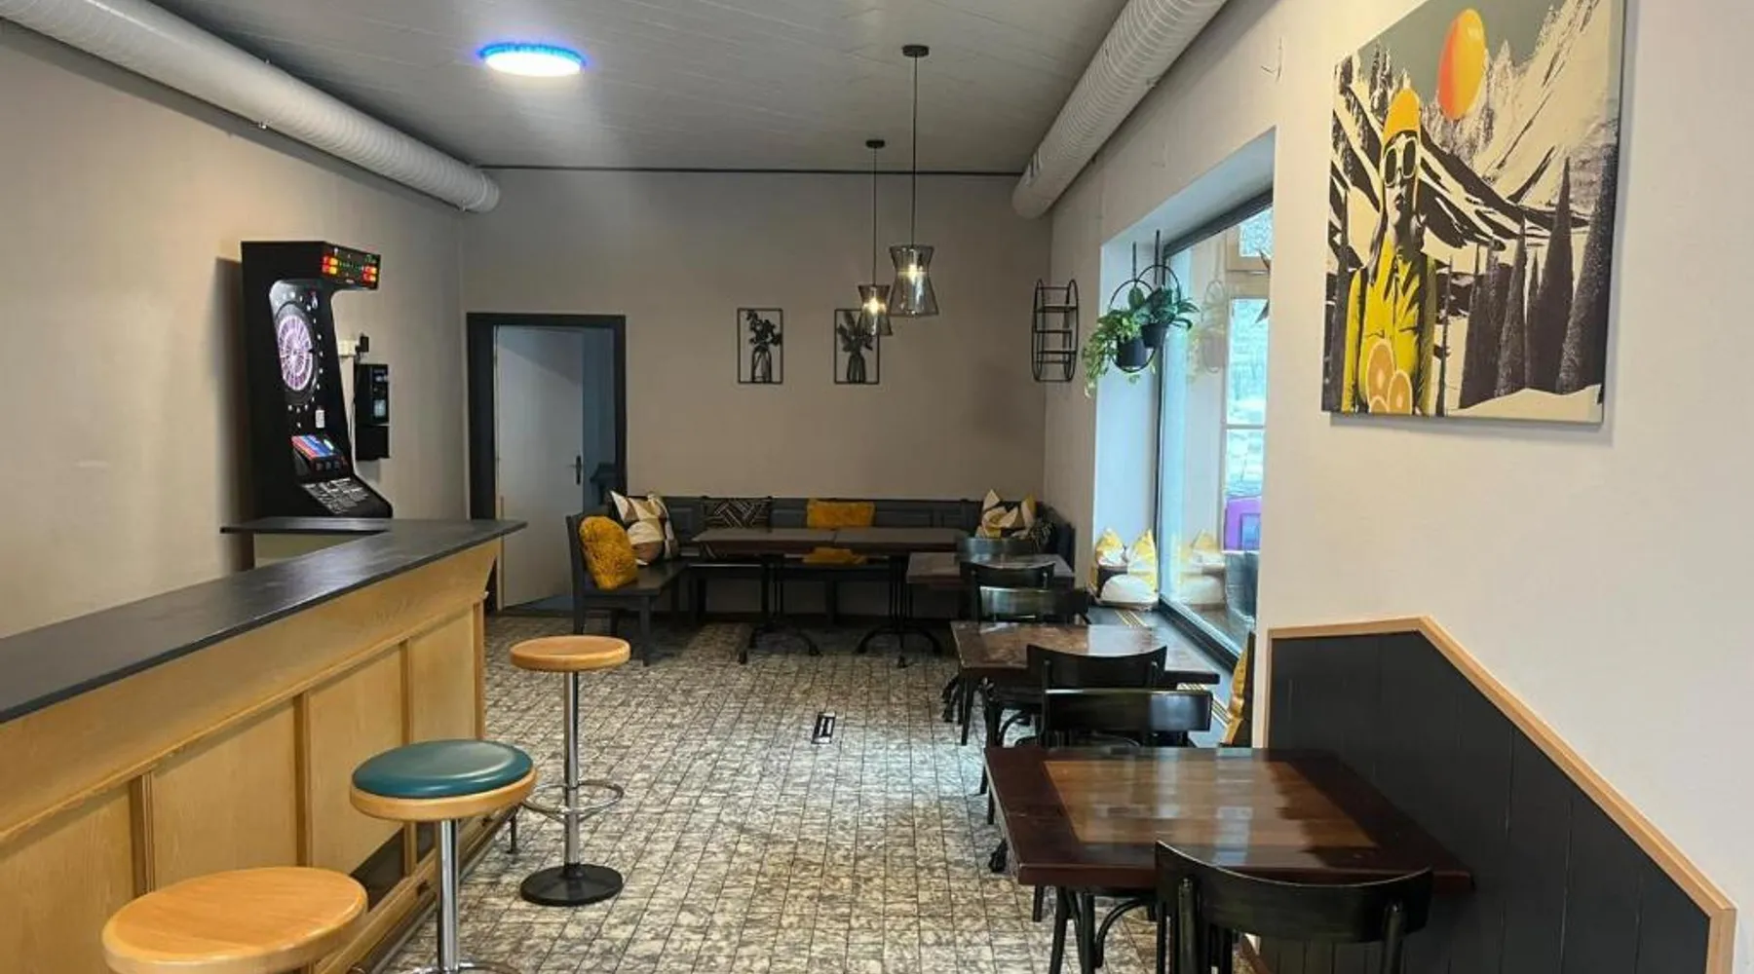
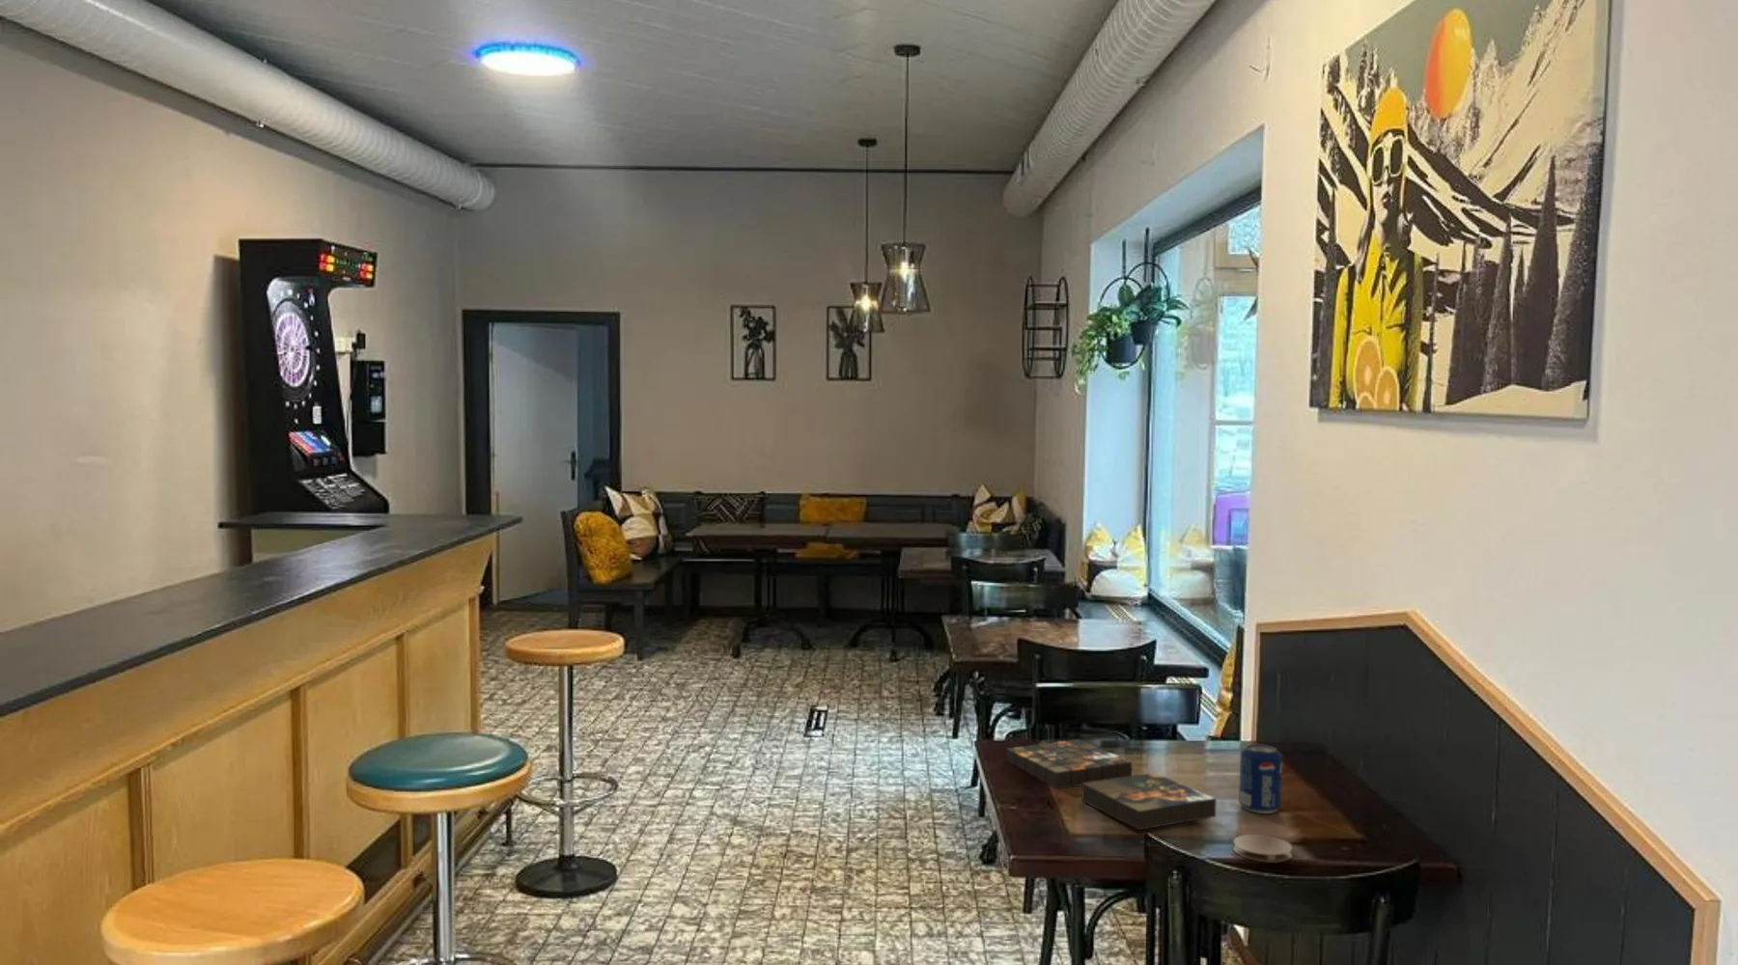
+ beverage can (1260, 777)
+ board game (1104, 780)
+ coaster (1262, 847)
